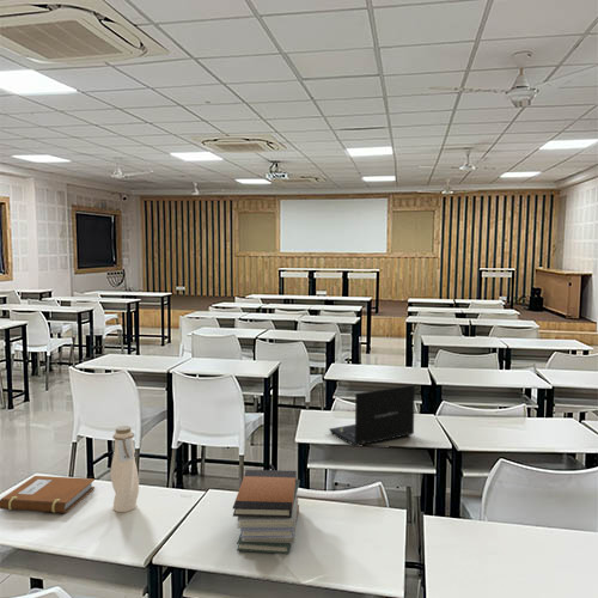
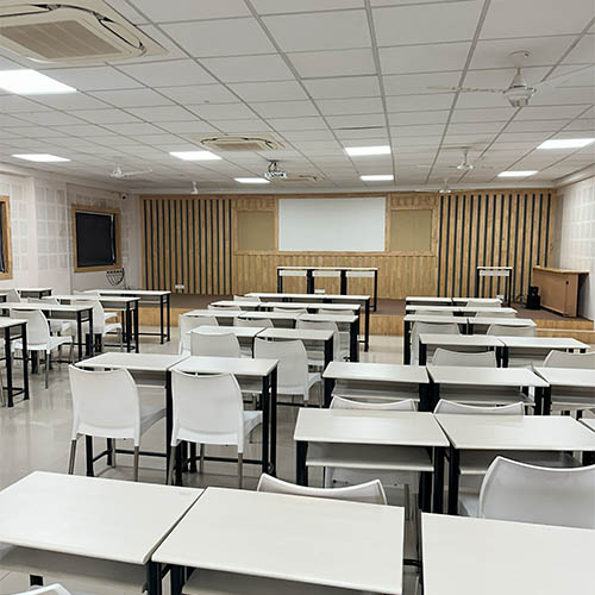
- notebook (47, 493)
- water bottle (124, 468)
- book stack (268, 508)
- laptop (371, 409)
